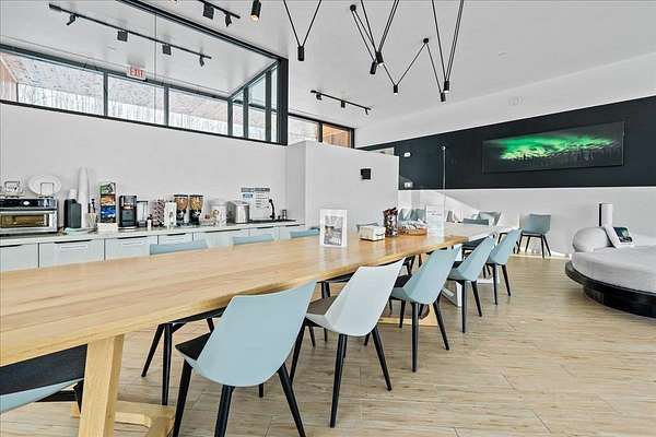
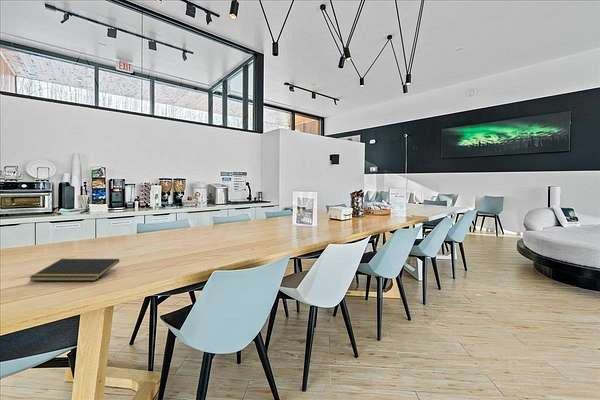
+ notepad (77, 269)
